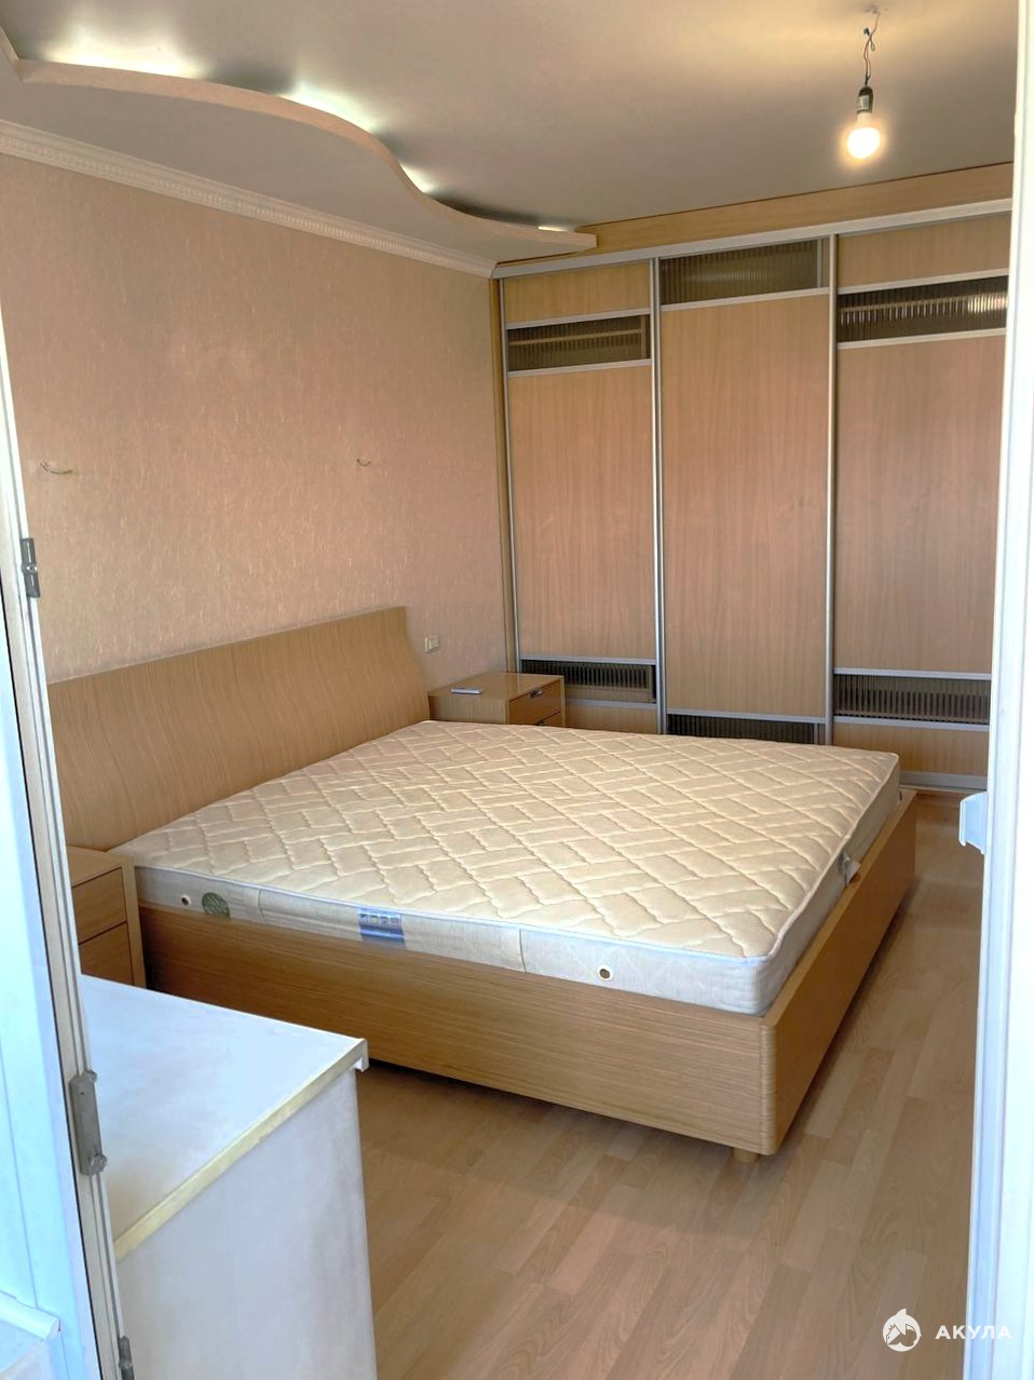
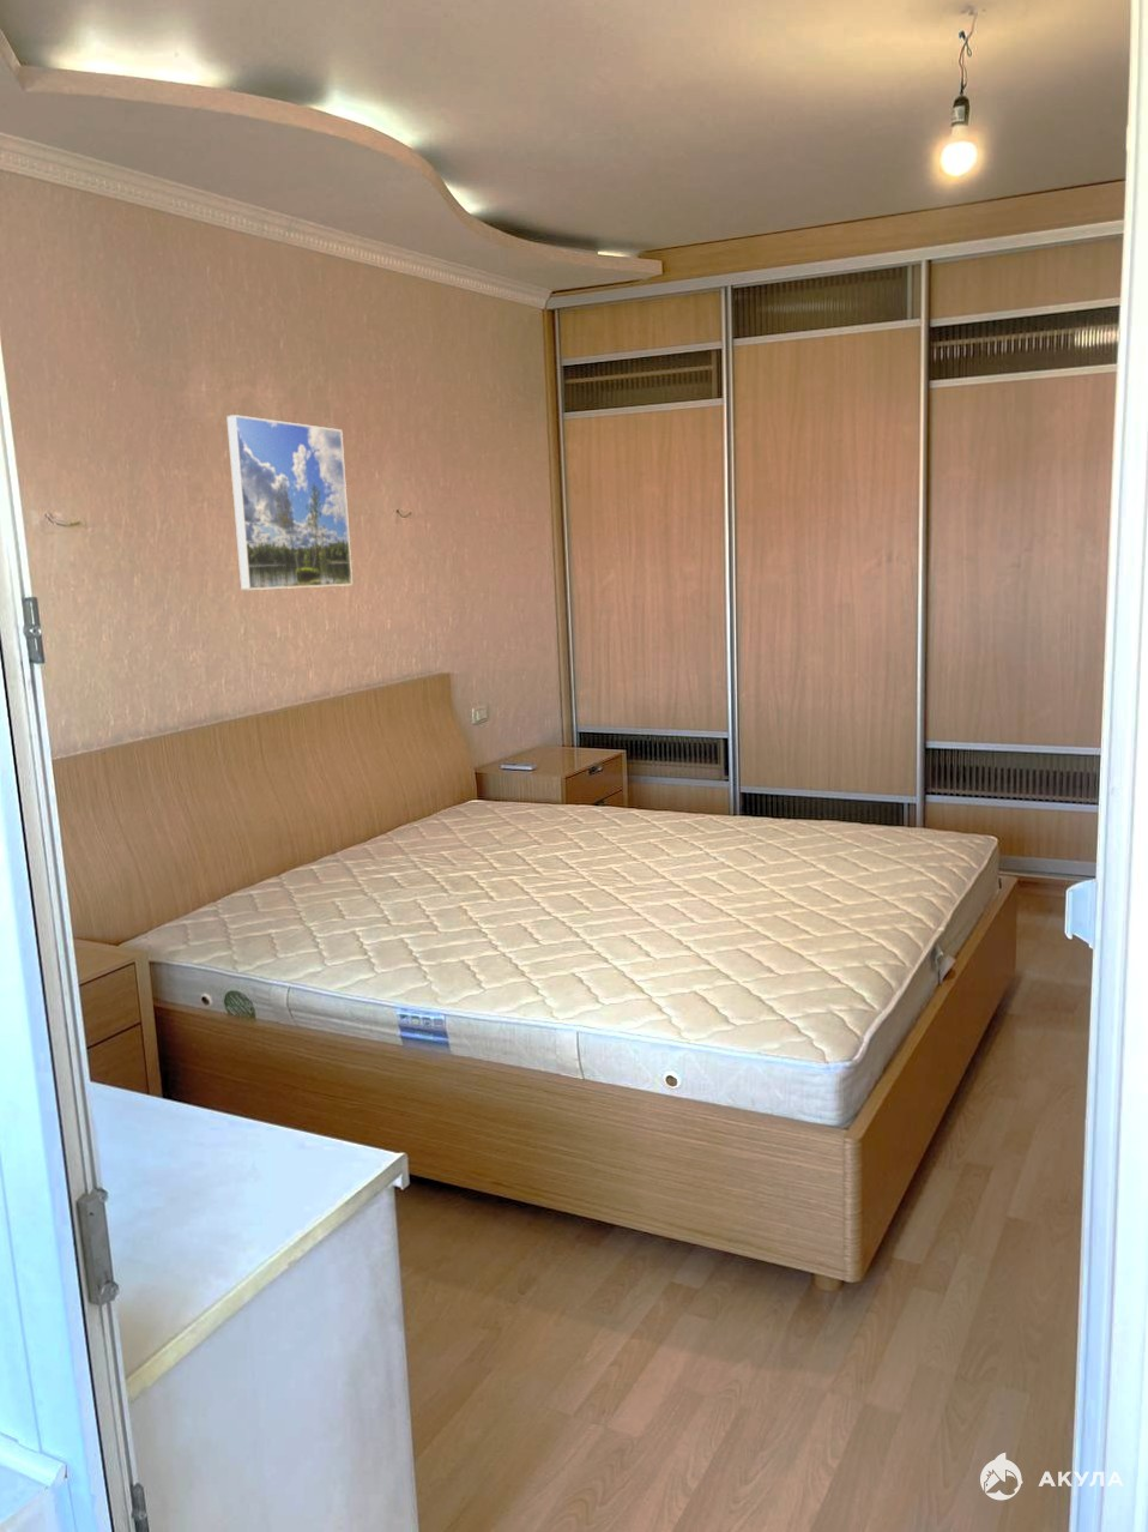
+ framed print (293, 505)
